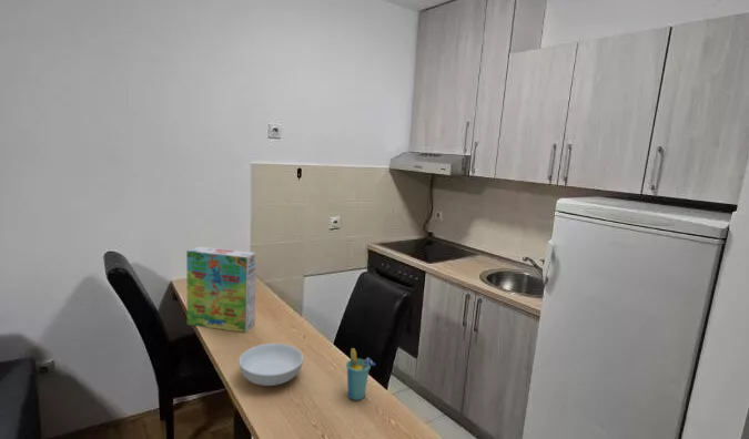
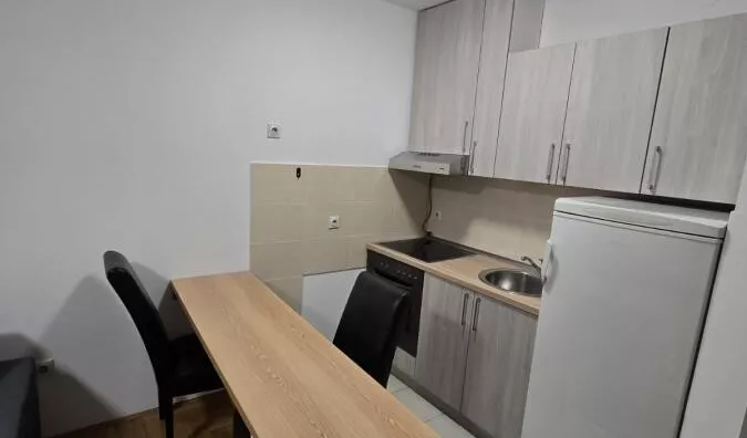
- cup (358, 375)
- serving bowl (271, 367)
- cereal box (221, 288)
